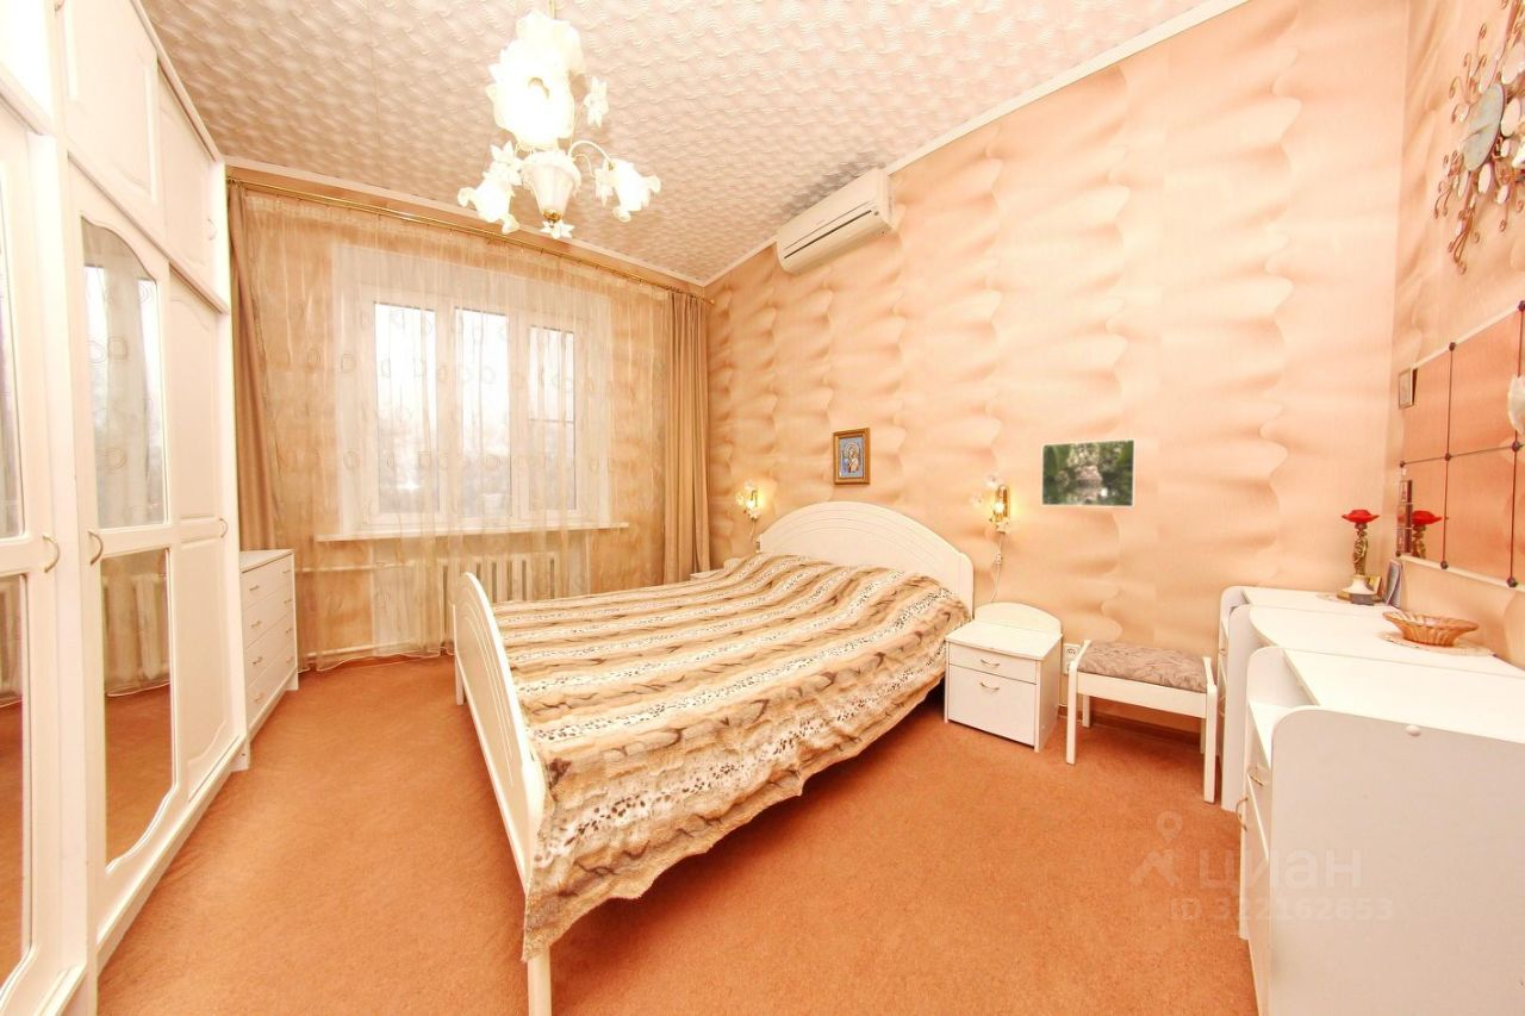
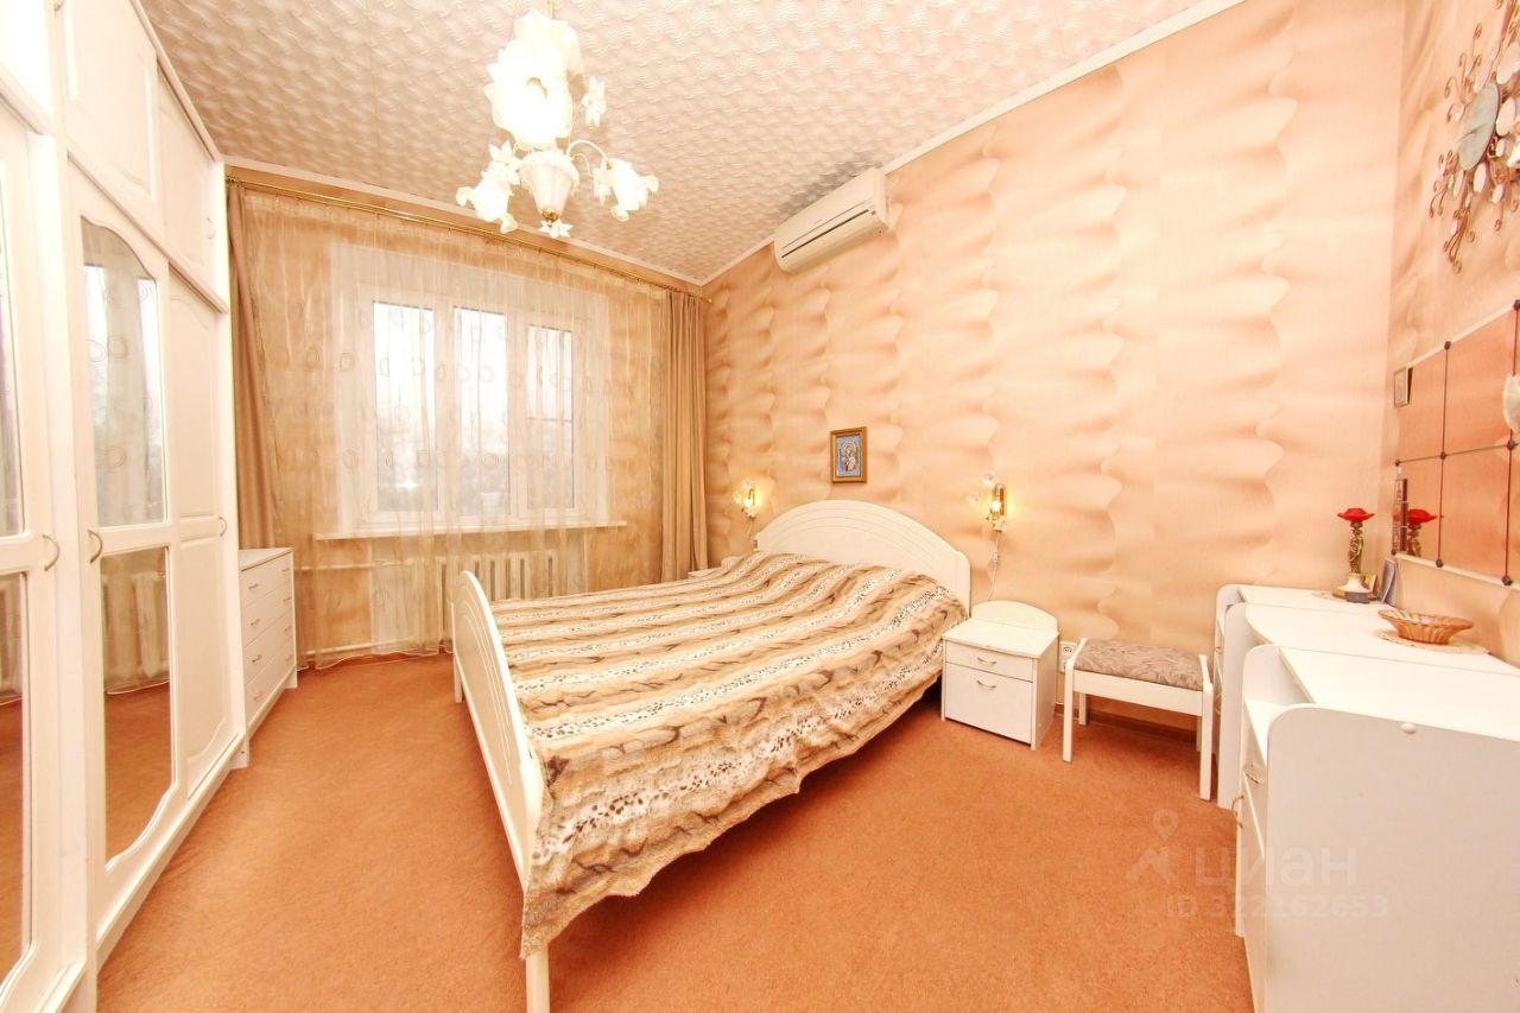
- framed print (1085, 474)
